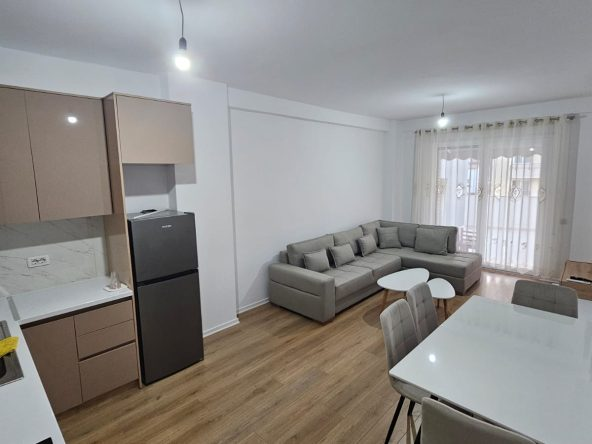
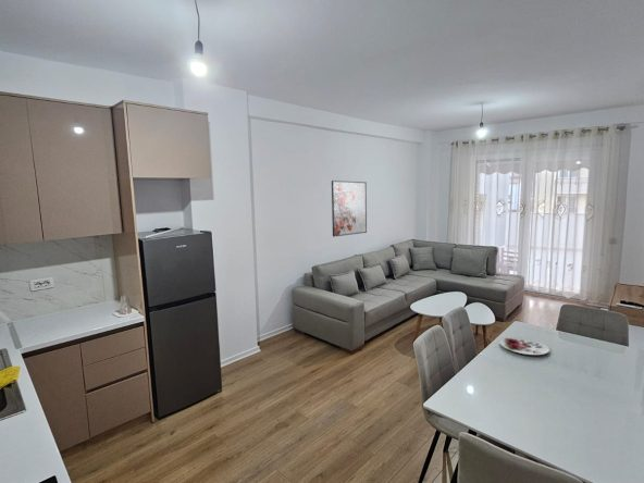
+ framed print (349, 208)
+ plate (523, 345)
